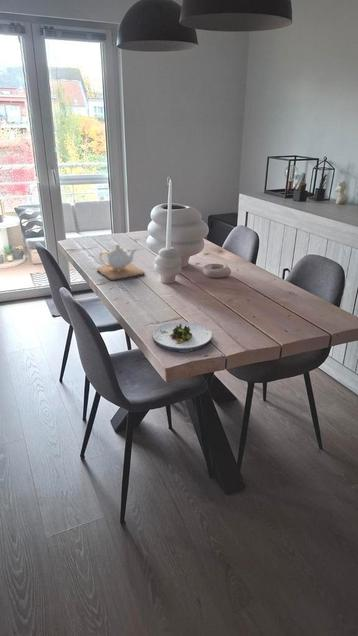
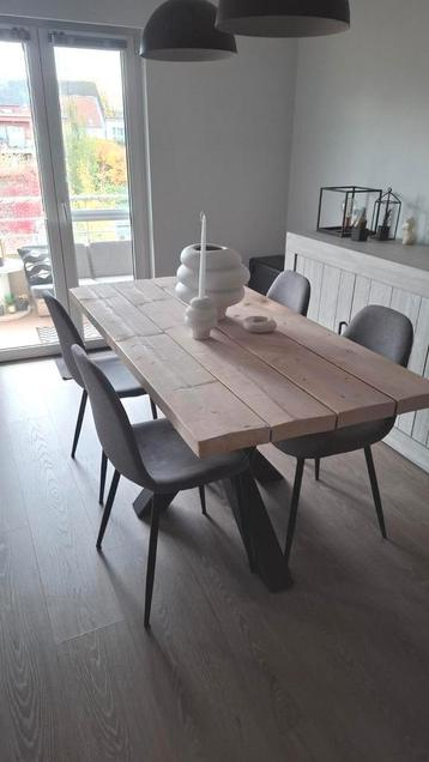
- salad plate (181, 332)
- teapot (119, 258)
